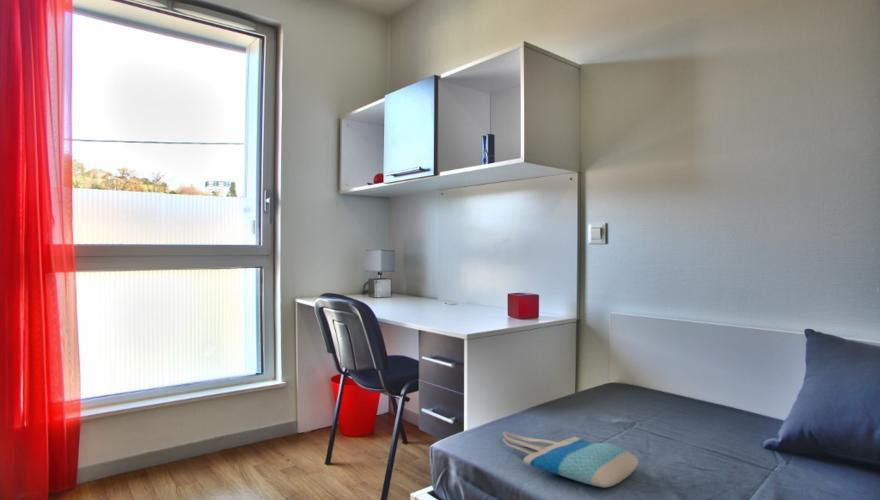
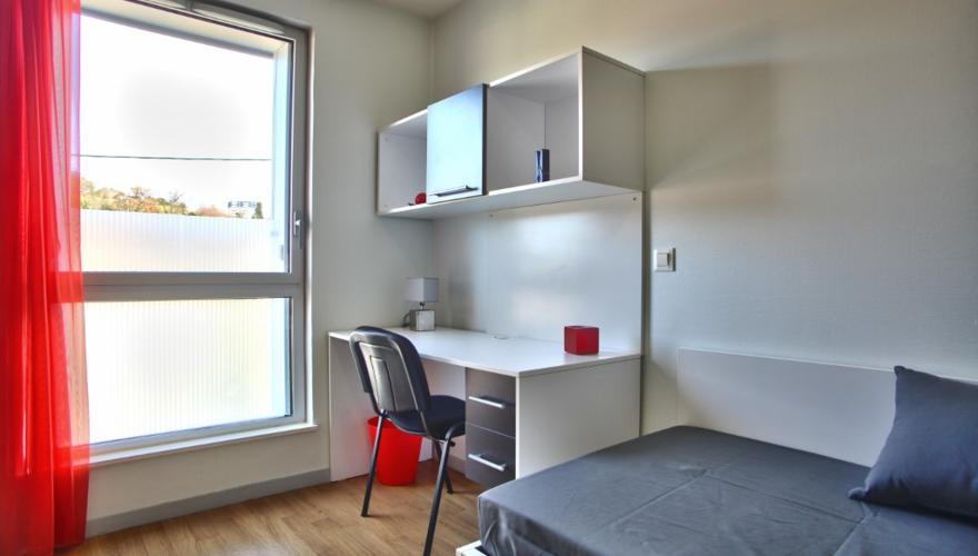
- tote bag (560, 449)
